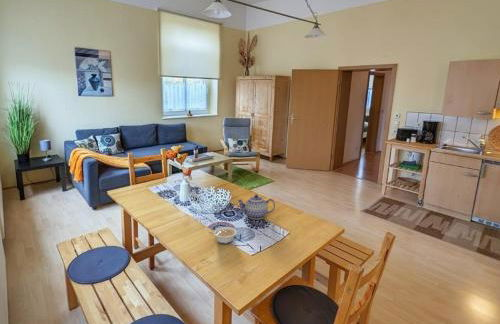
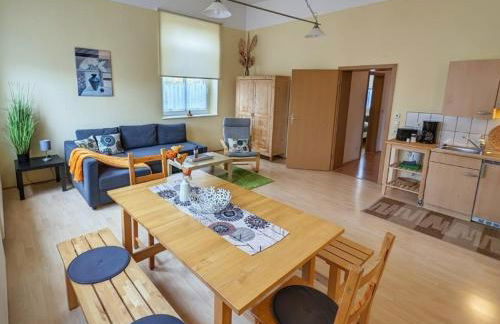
- legume (224, 235)
- teapot (256, 205)
